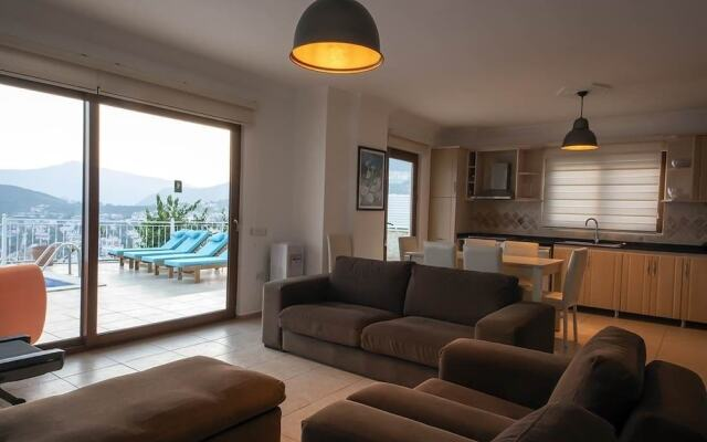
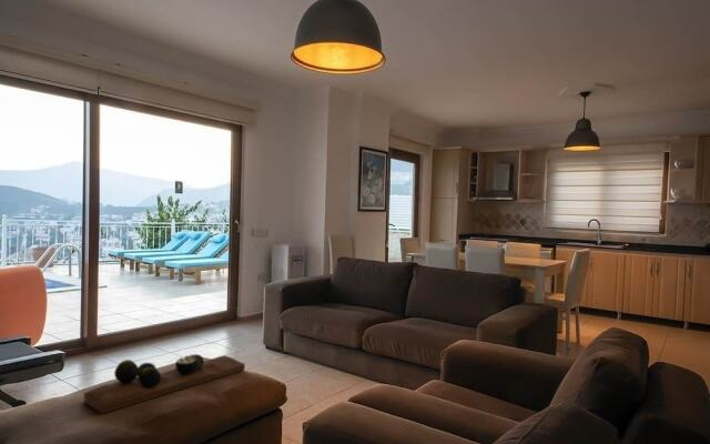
+ decorative tray (174, 369)
